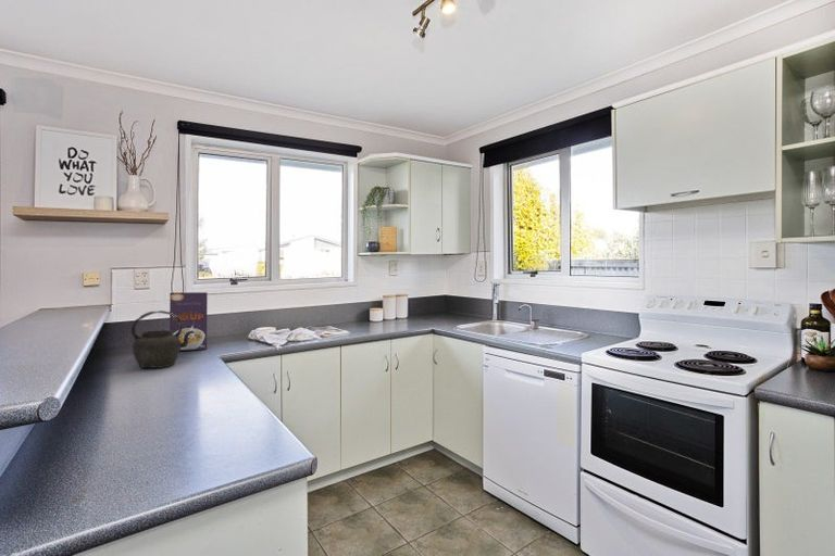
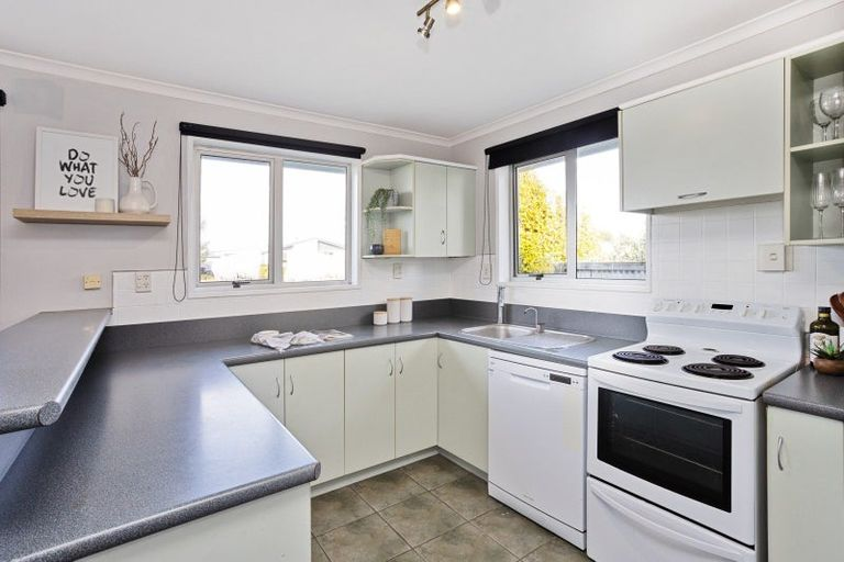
- cereal box (188, 320)
- kettle (163, 338)
